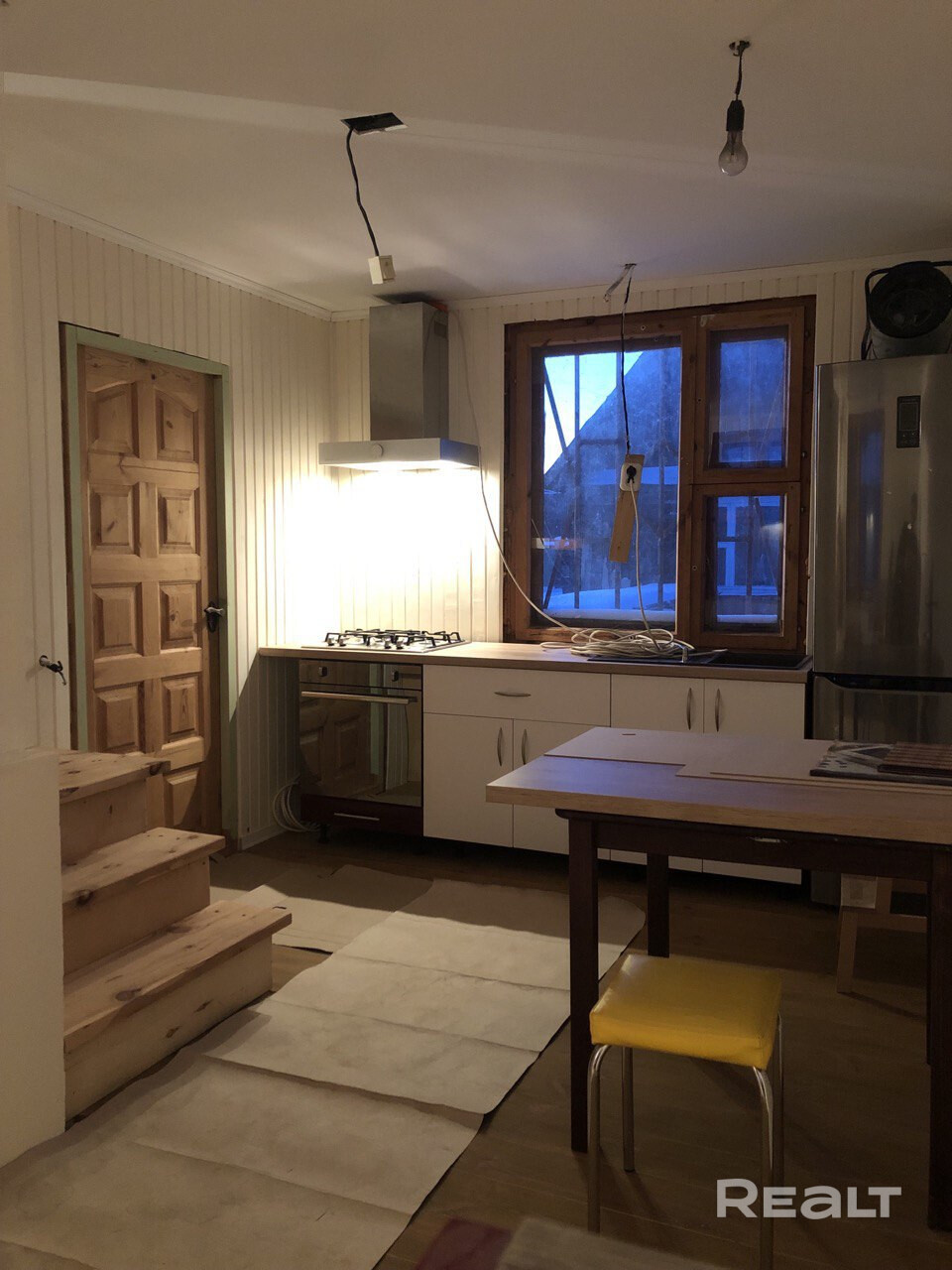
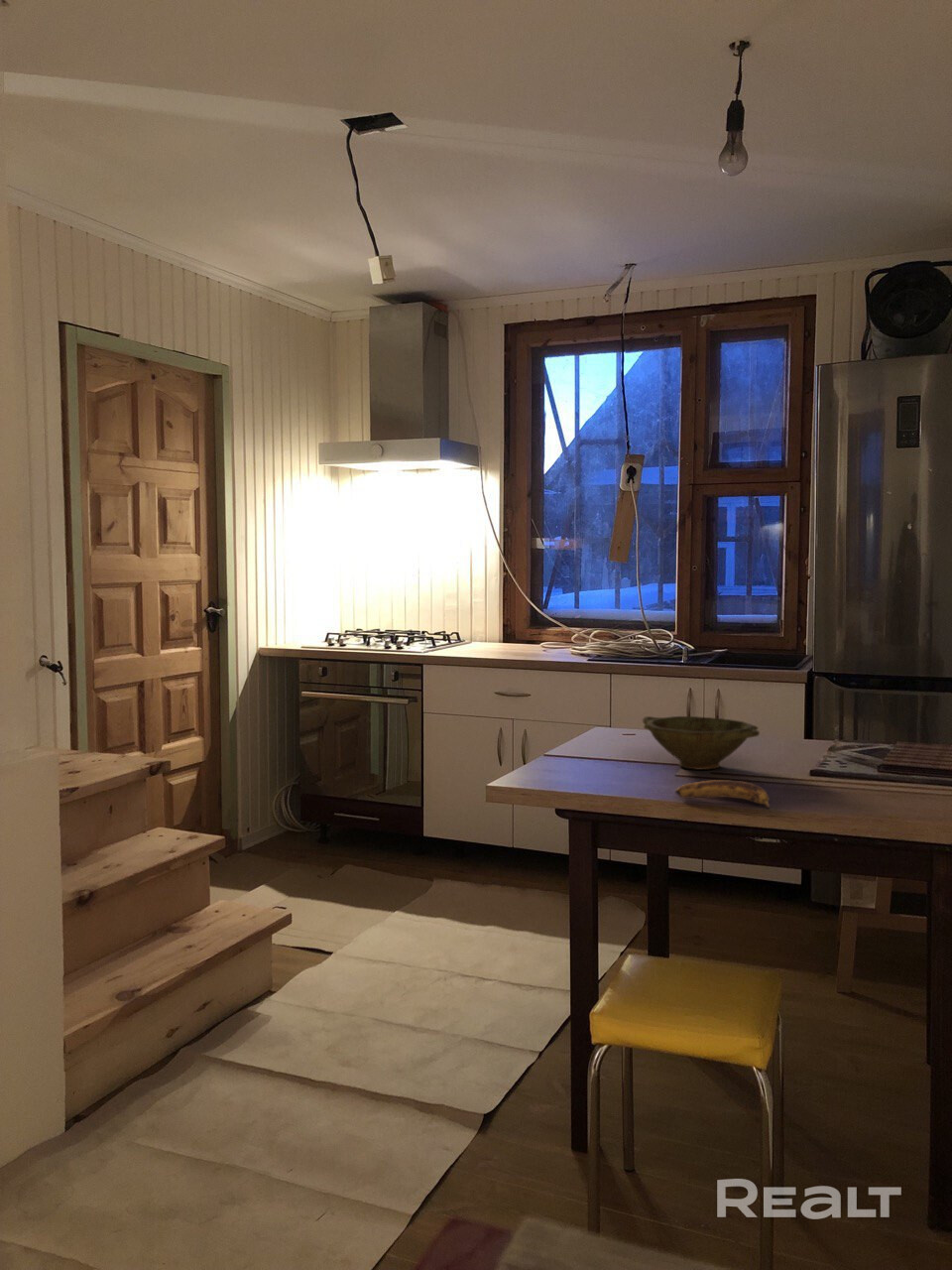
+ banana (723, 791)
+ bowl (699, 744)
